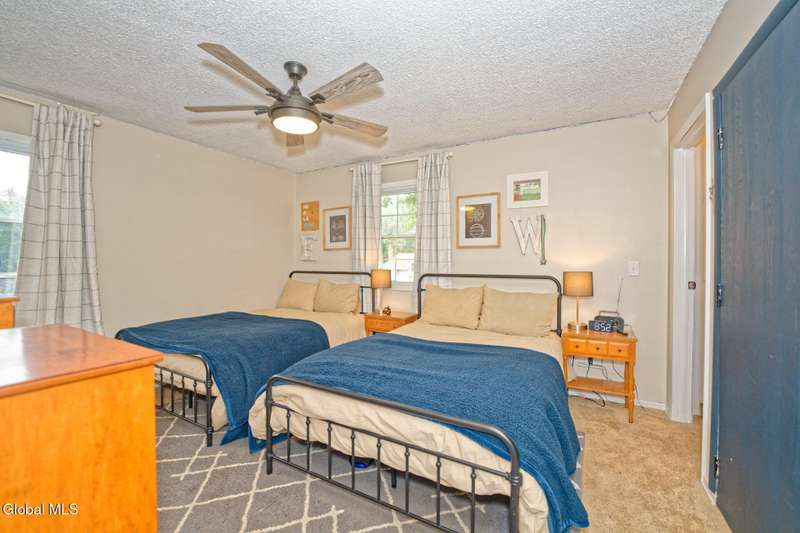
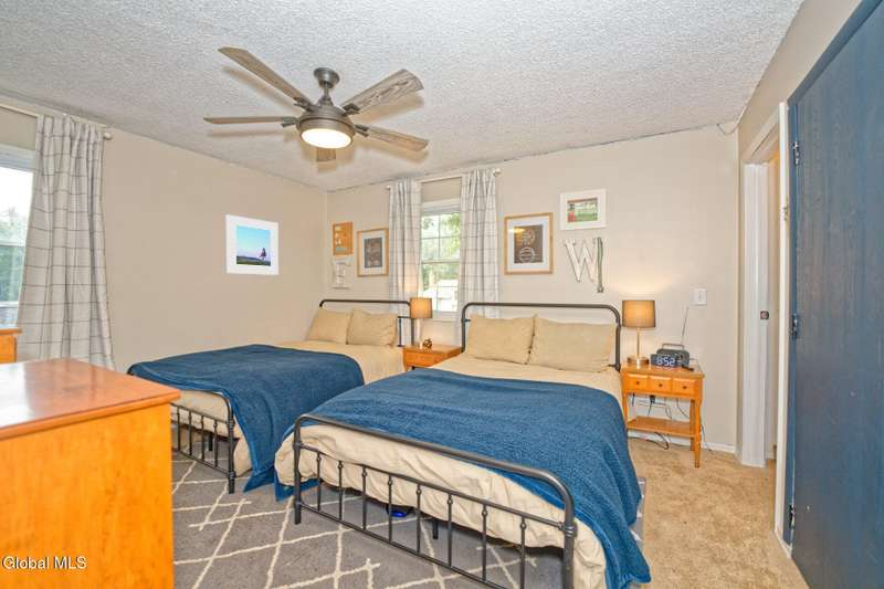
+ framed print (253, 246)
